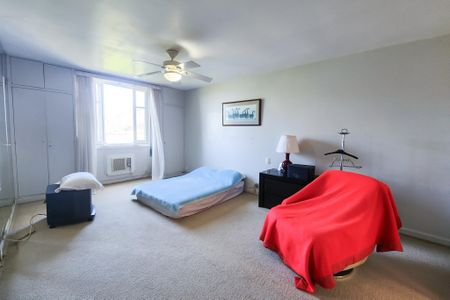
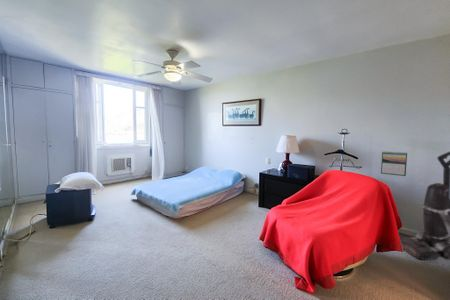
+ calendar (393, 163)
+ vacuum cleaner (428, 201)
